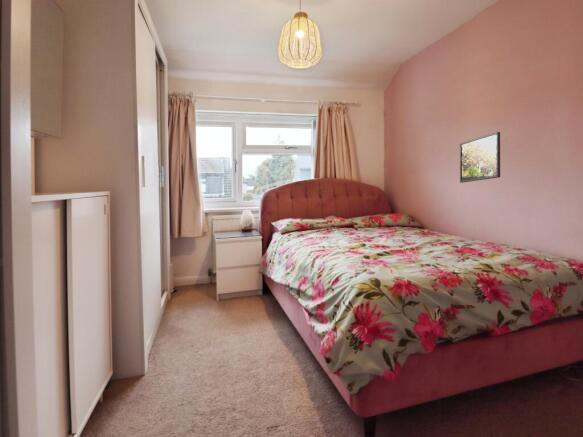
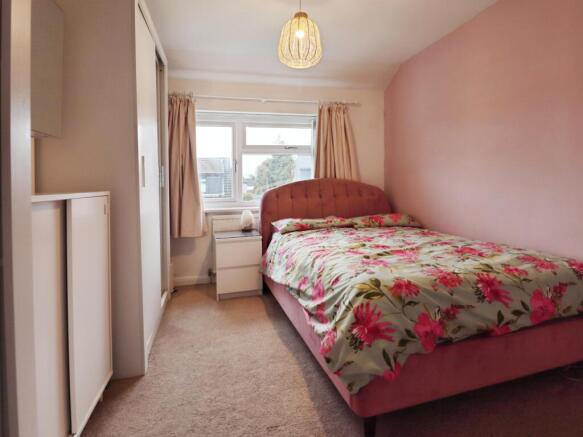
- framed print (478, 159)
